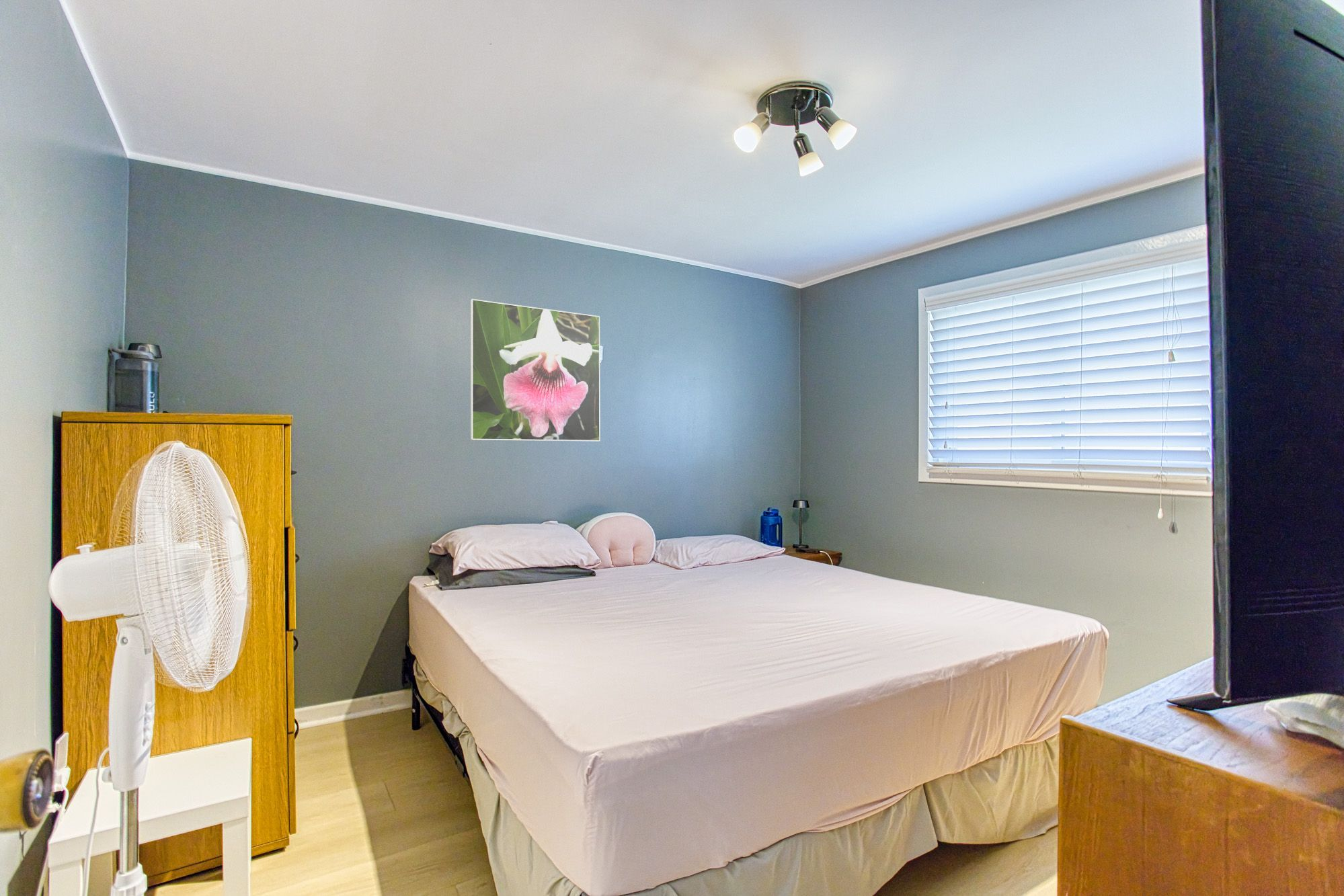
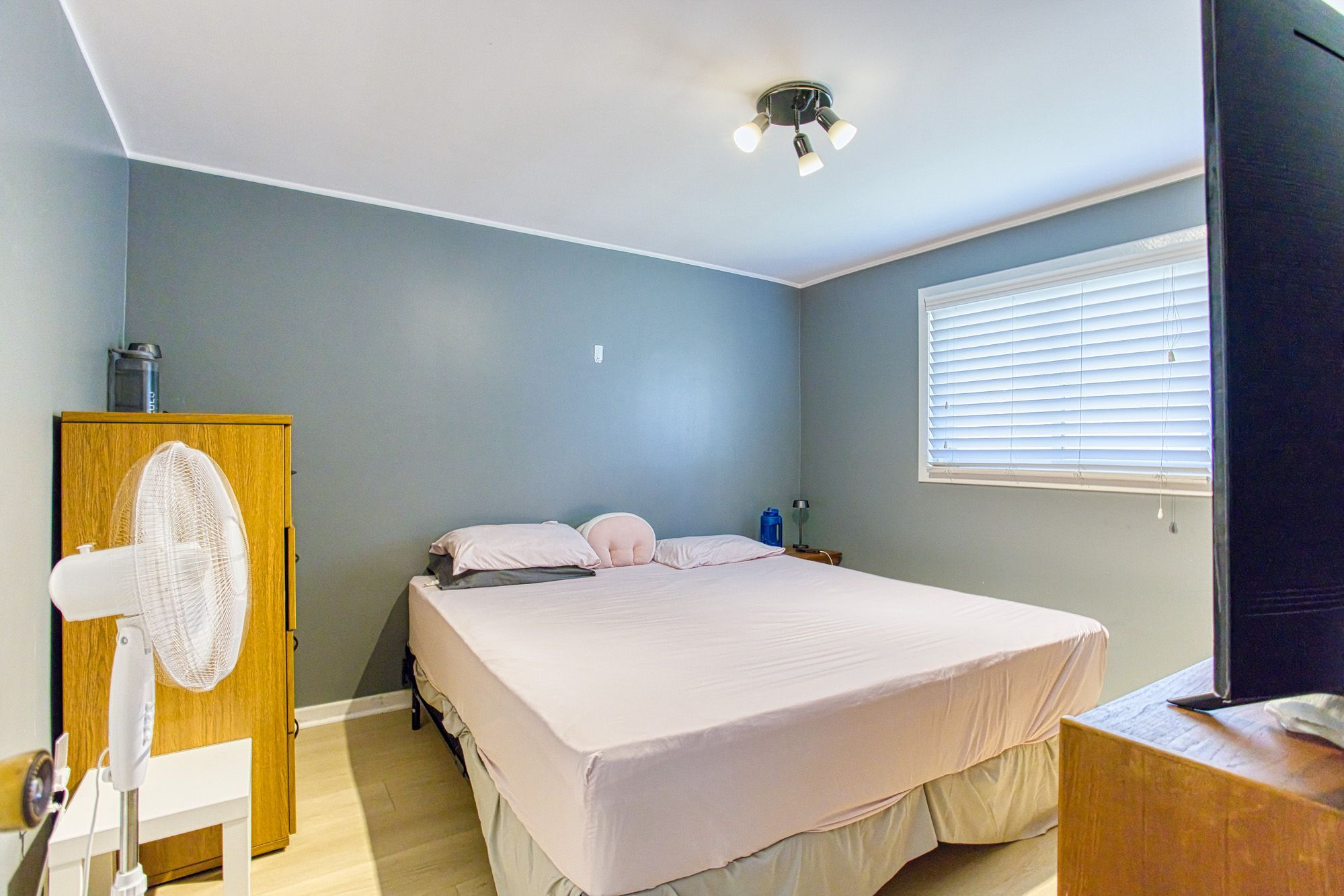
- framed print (539, 374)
